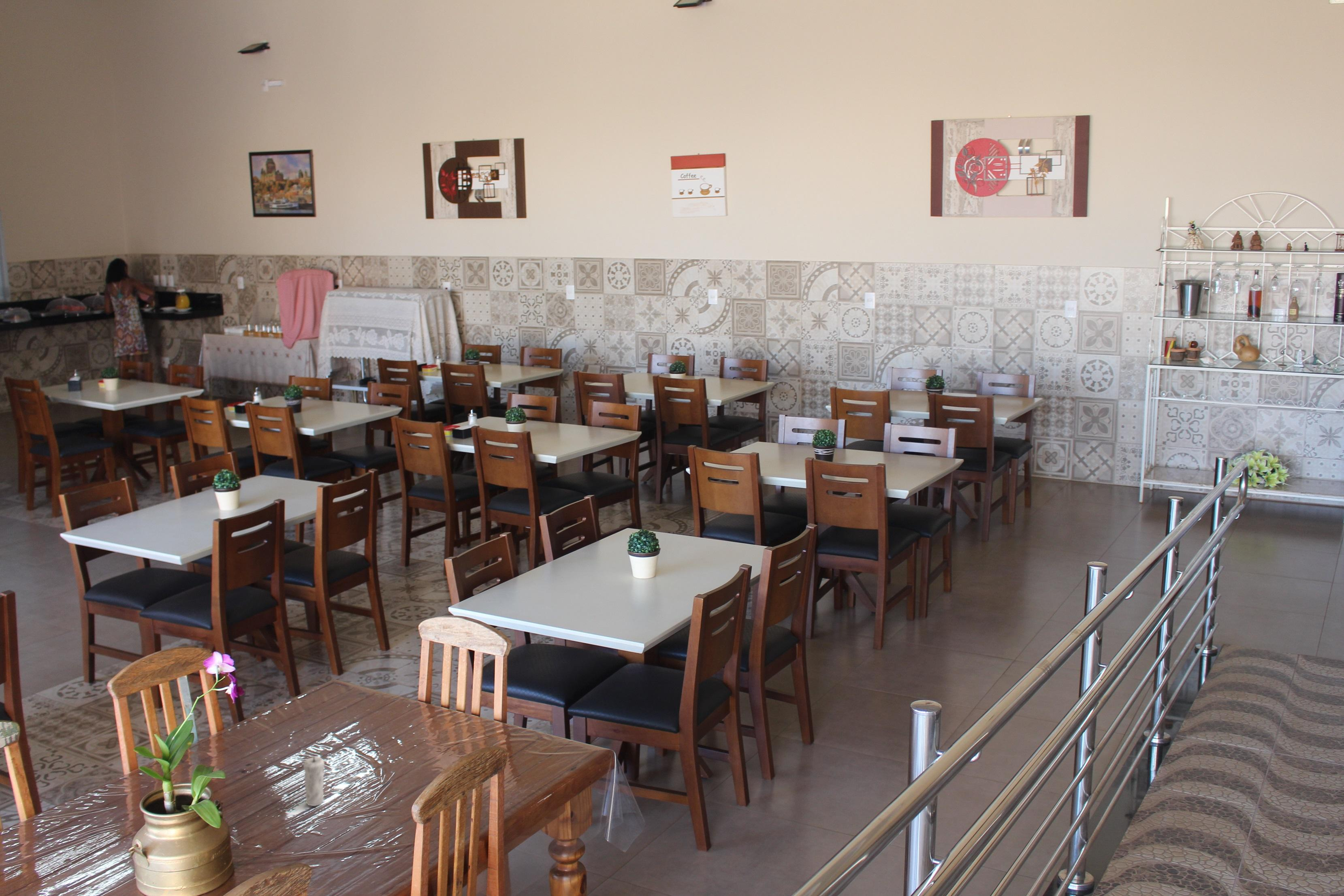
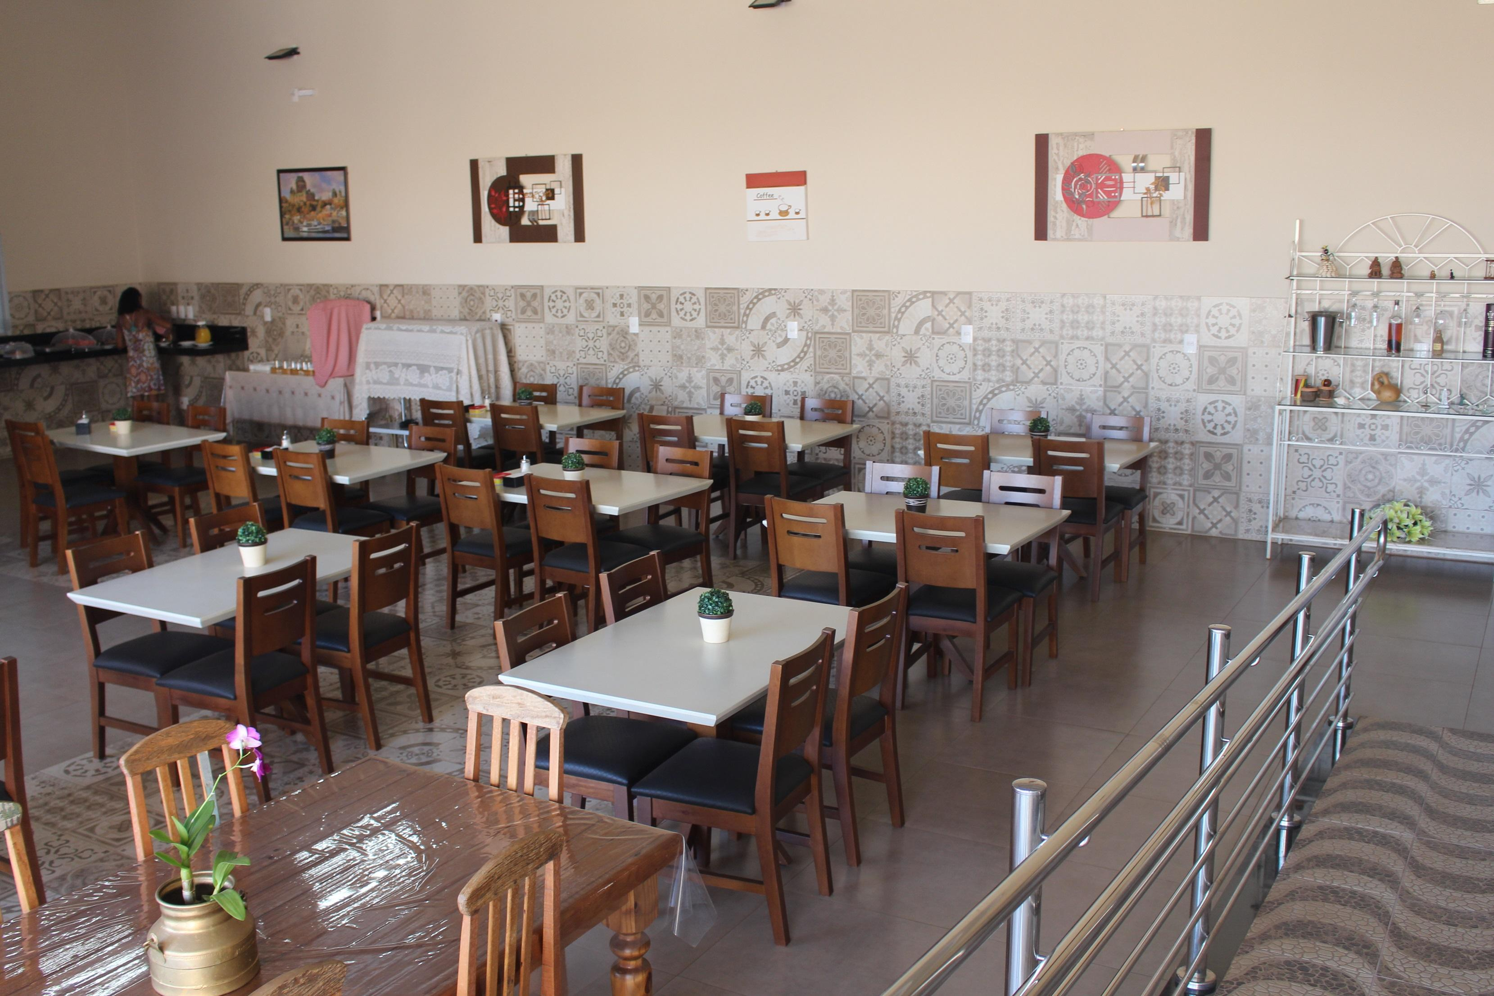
- candle (314, 777)
